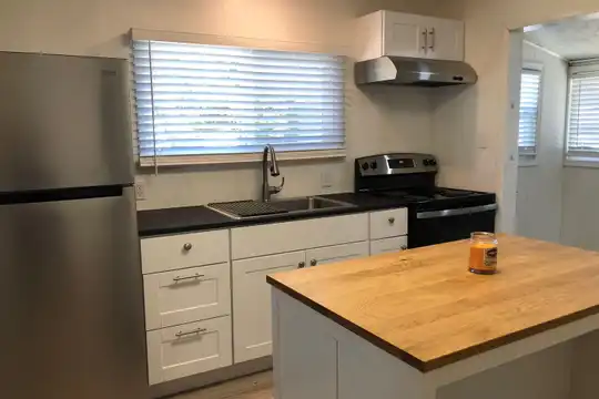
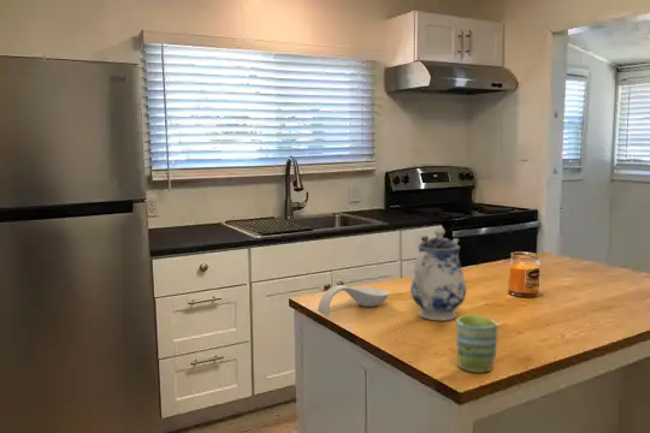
+ teapot (438, 271)
+ mug (480, 342)
+ spoon rest (354, 295)
